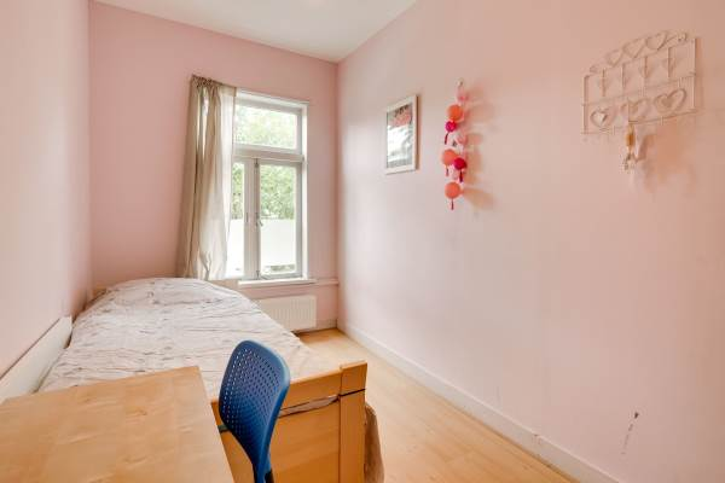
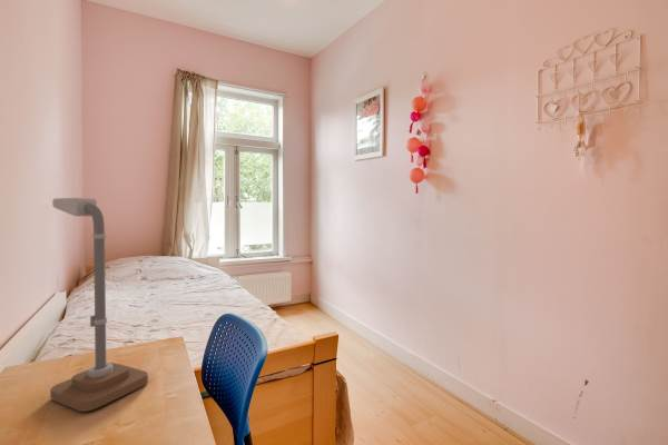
+ desk lamp (95, 291)
